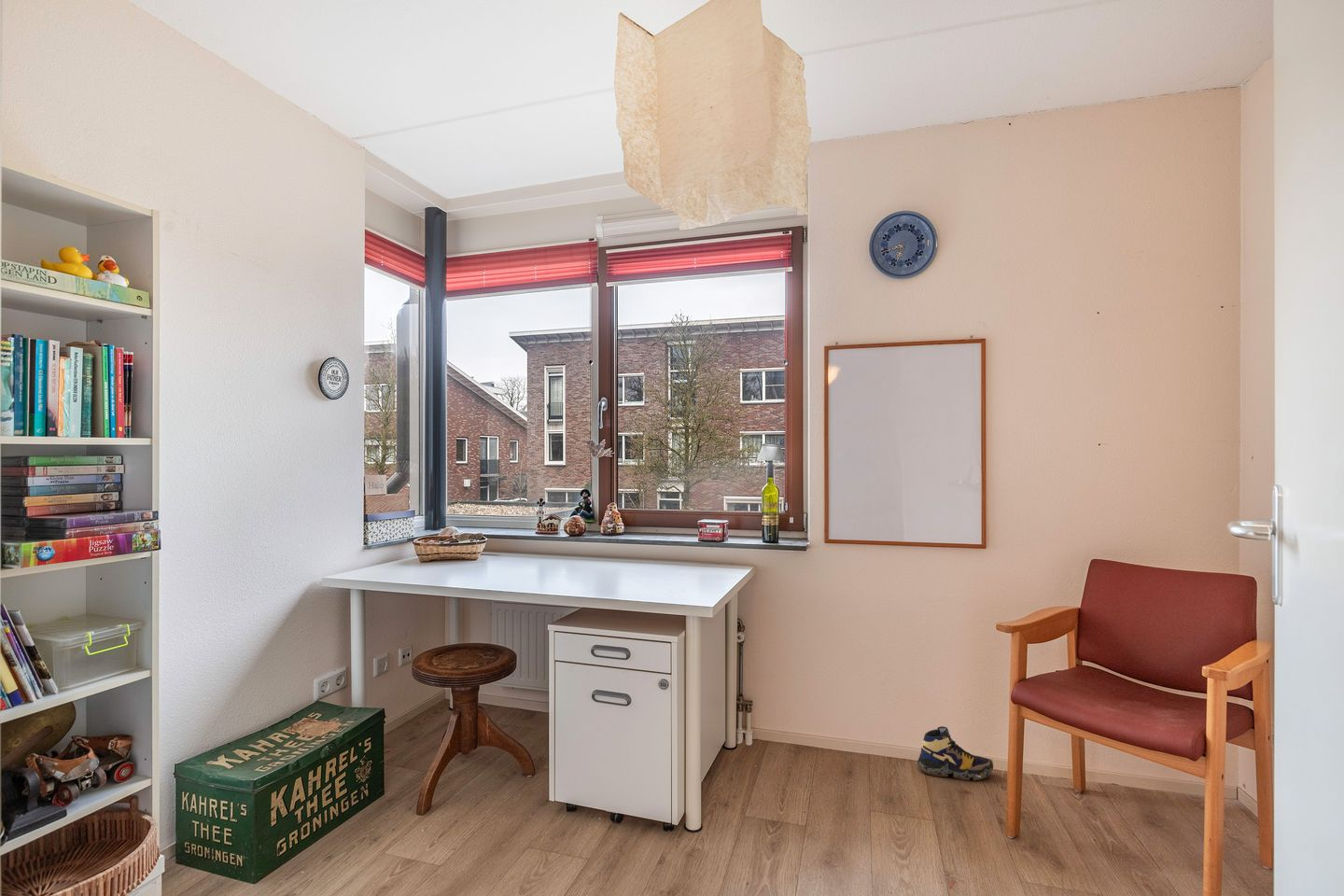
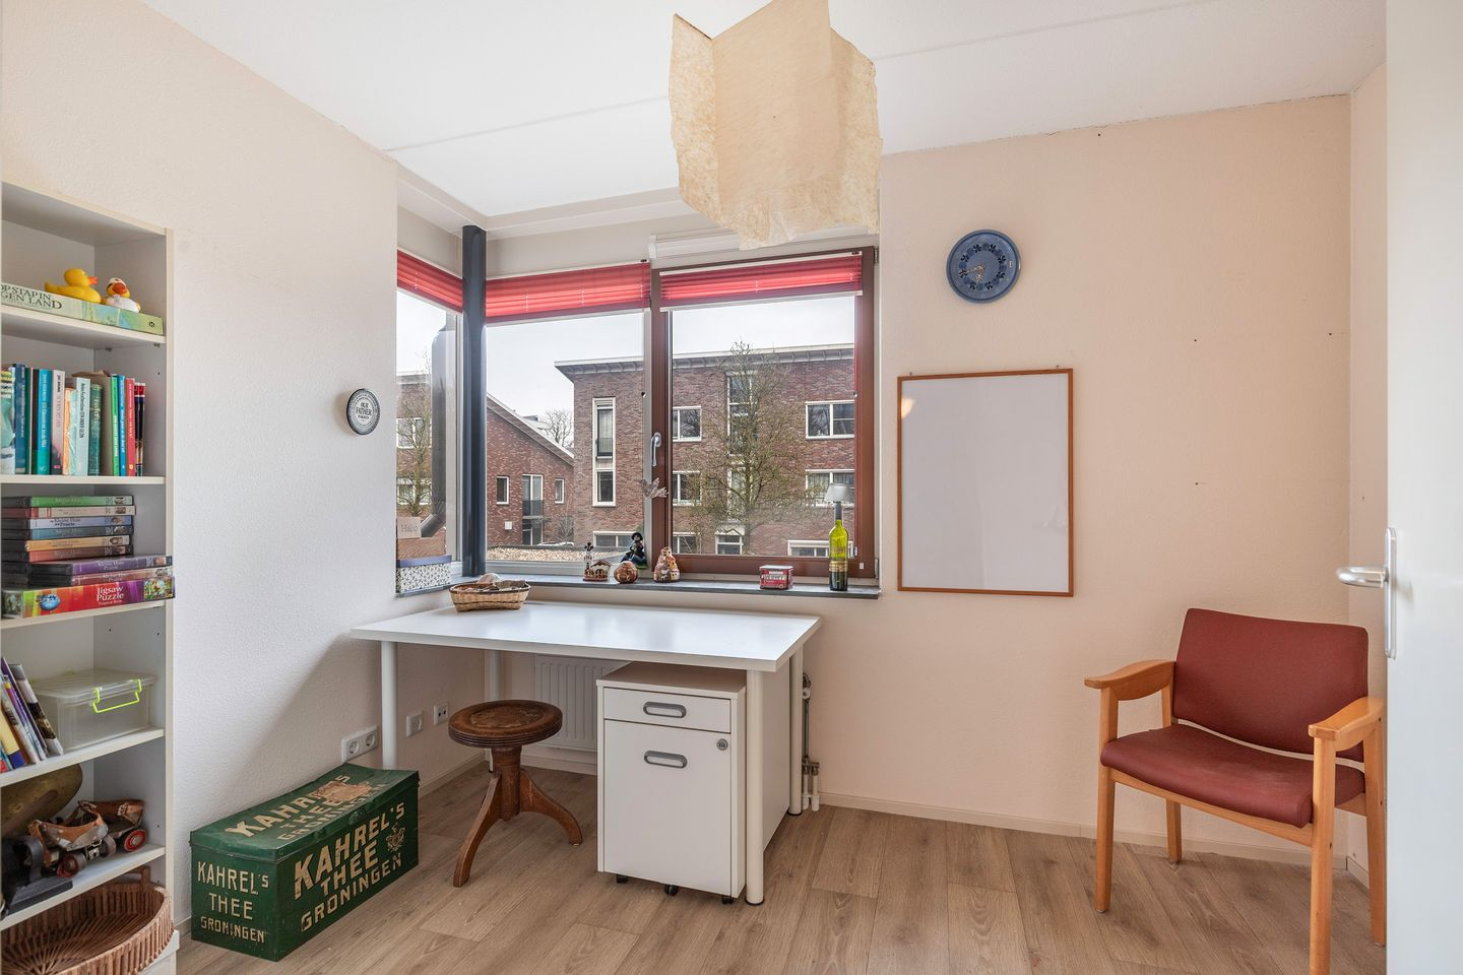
- shoe (955, 750)
